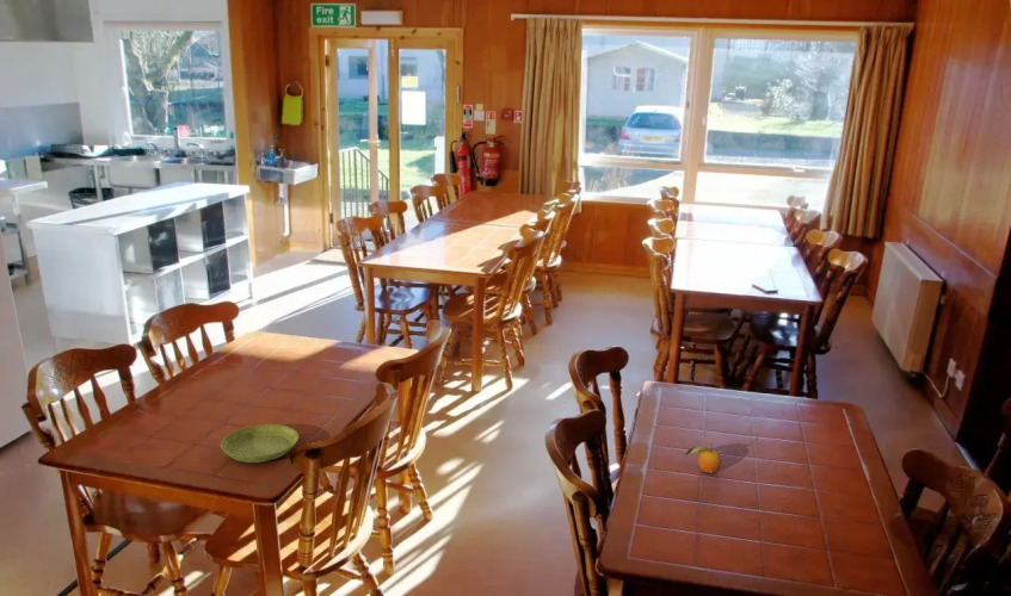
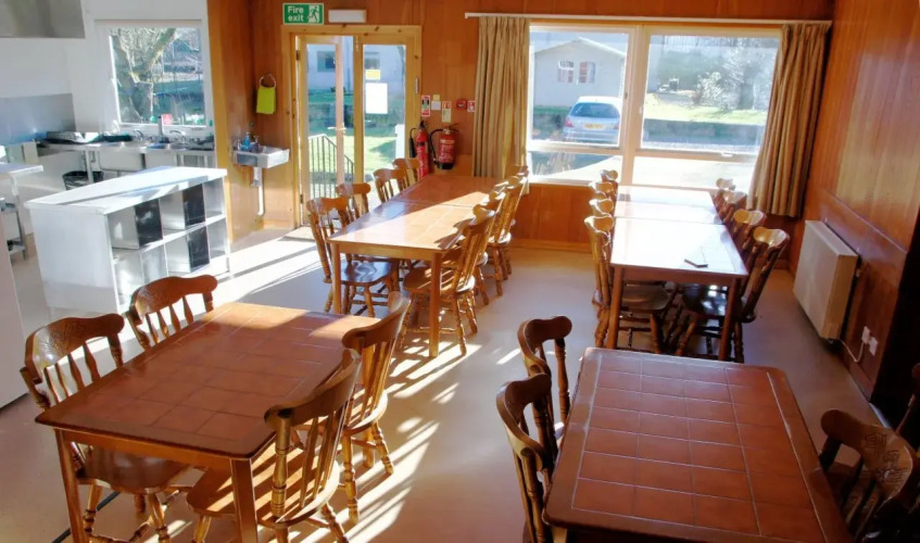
- fruit (702, 454)
- saucer (260, 445)
